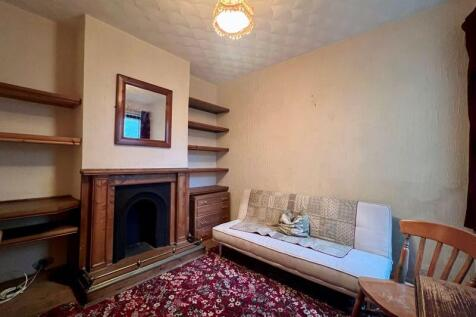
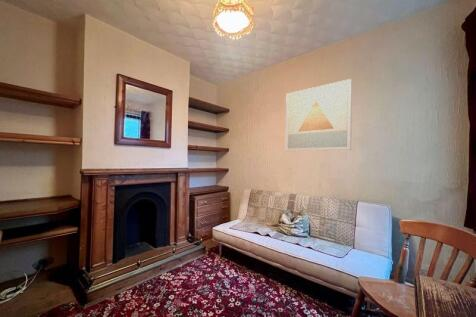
+ wall art (315, 118)
